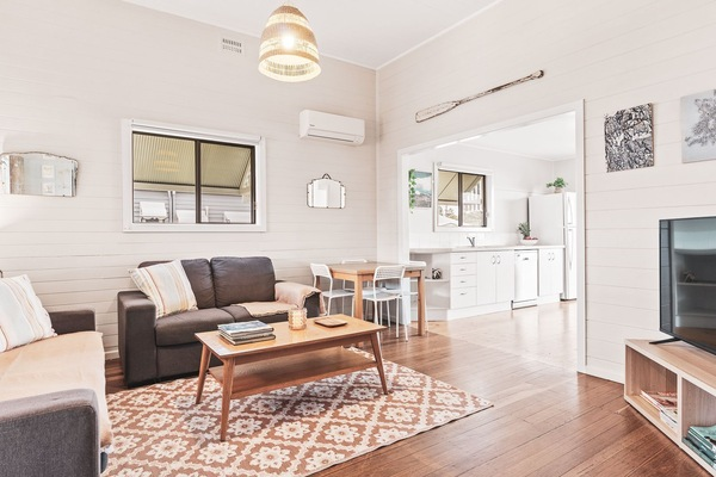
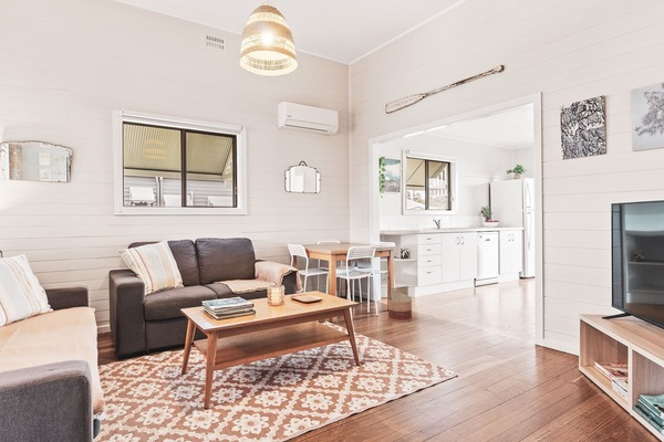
+ basket (400, 303)
